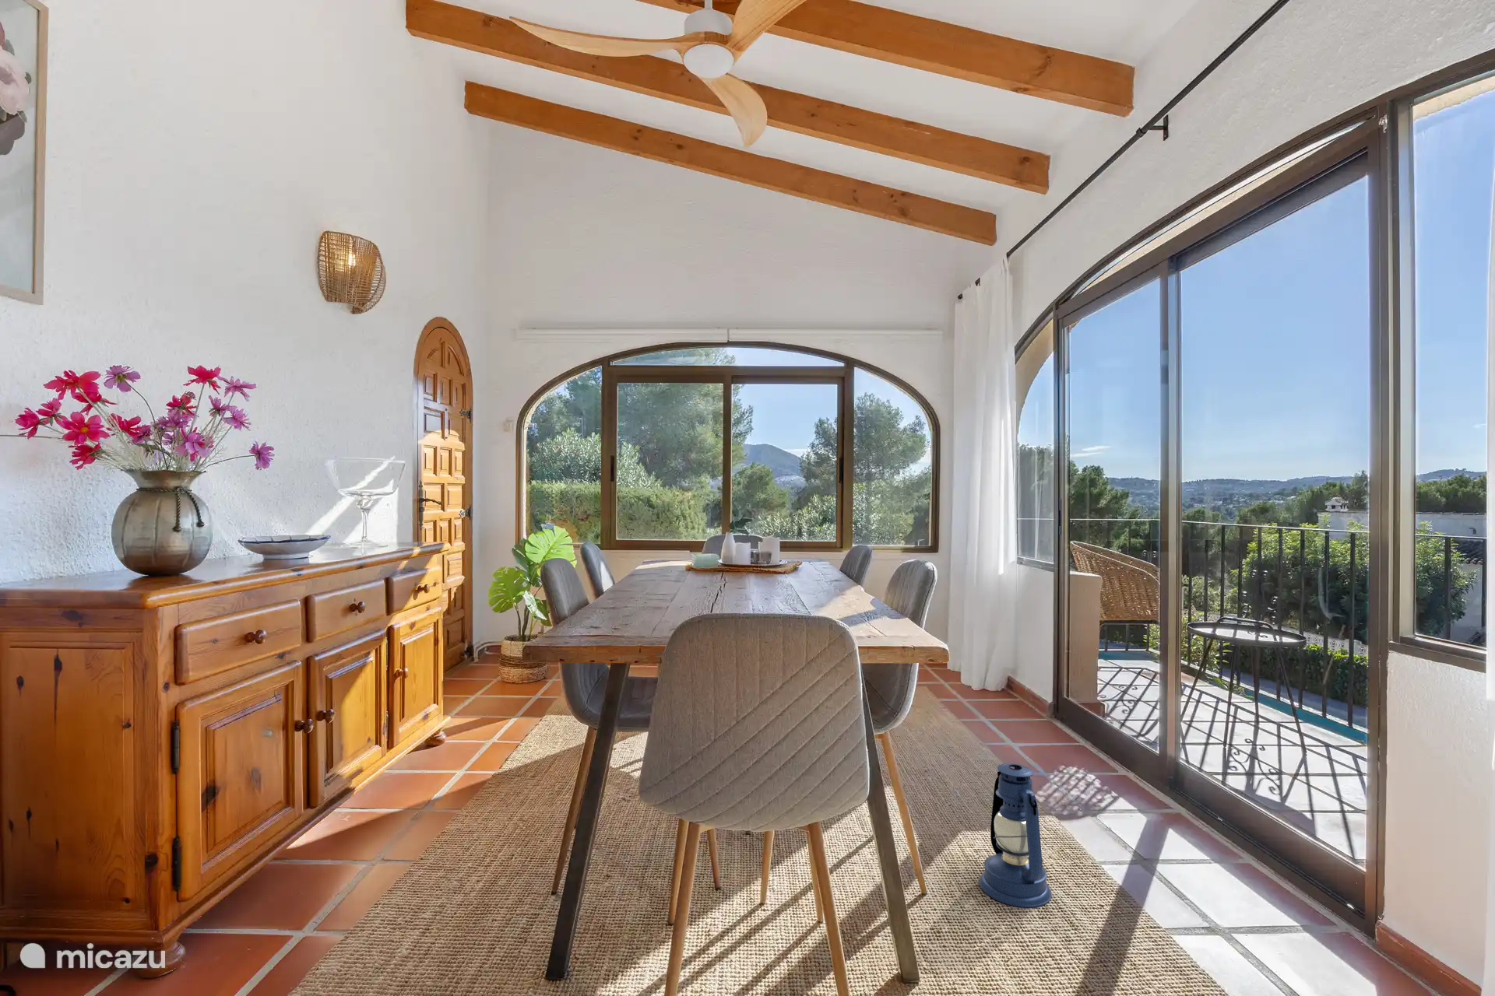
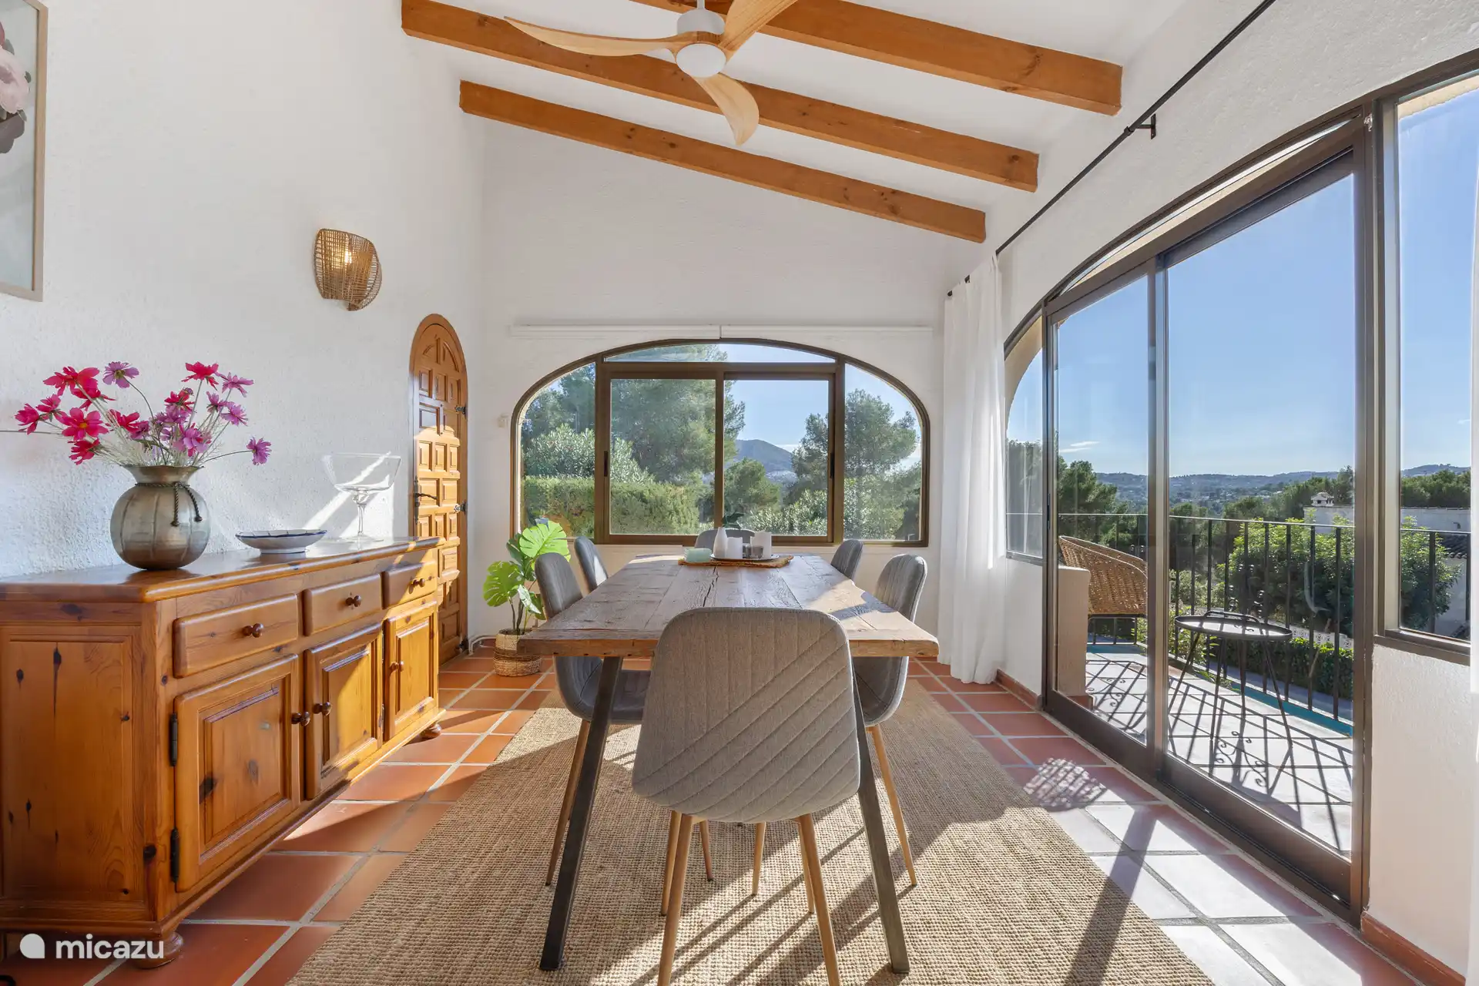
- lantern (1014, 827)
